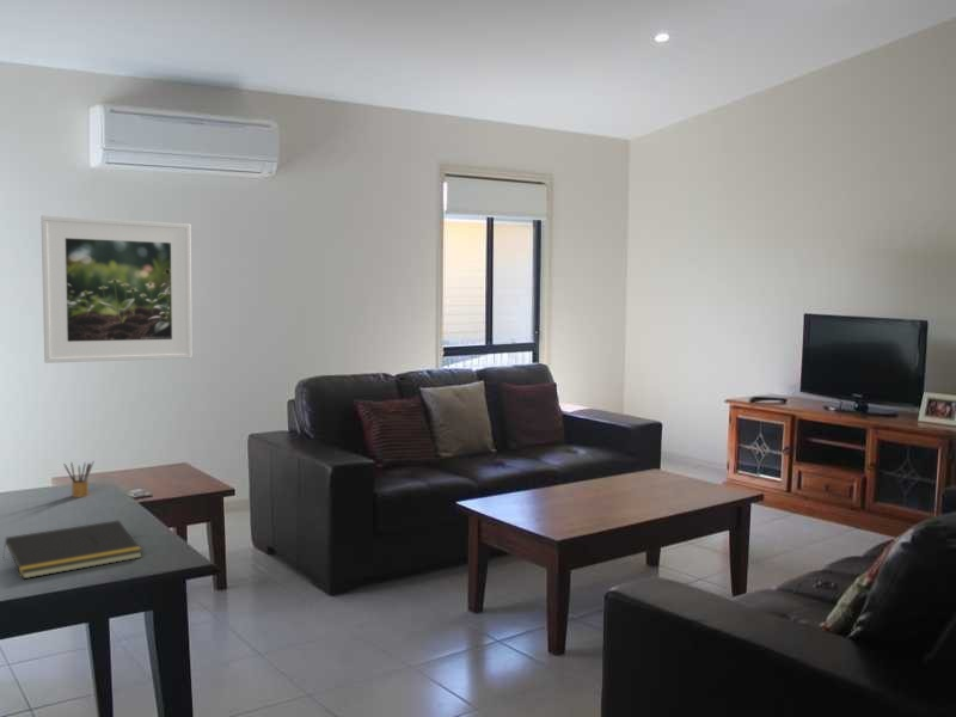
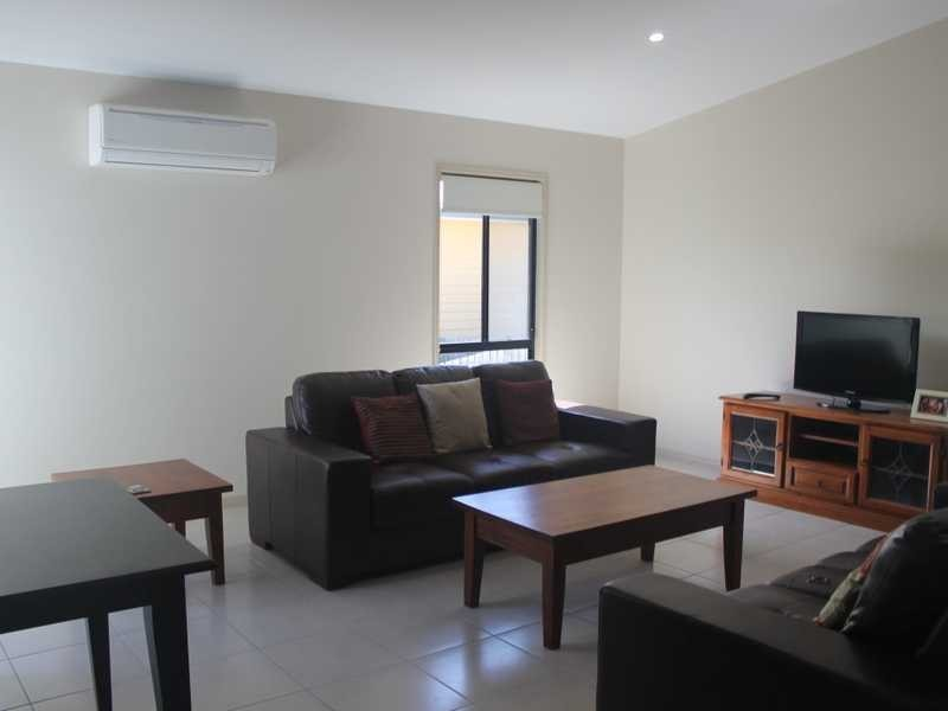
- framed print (120, 290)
- pencil box (79, 478)
- notepad (74, 547)
